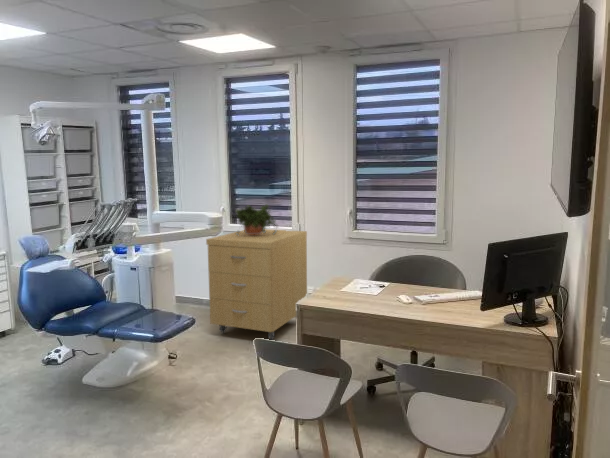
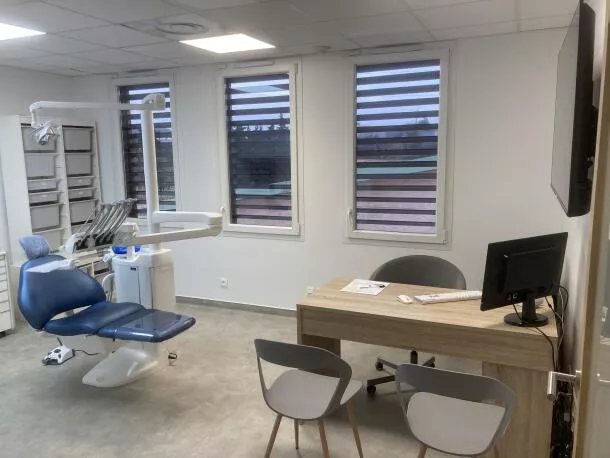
- potted plant (254, 219)
- storage cabinet (259, 281)
